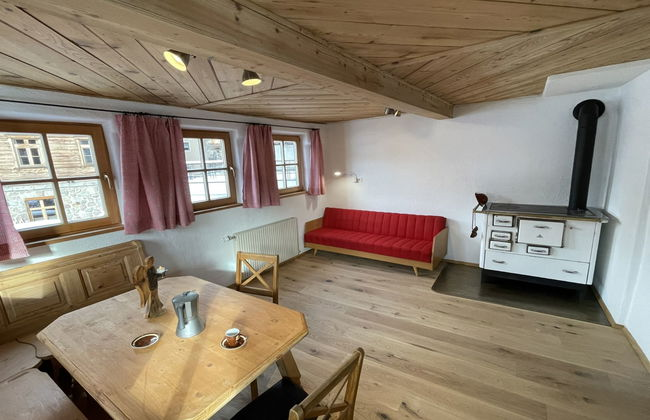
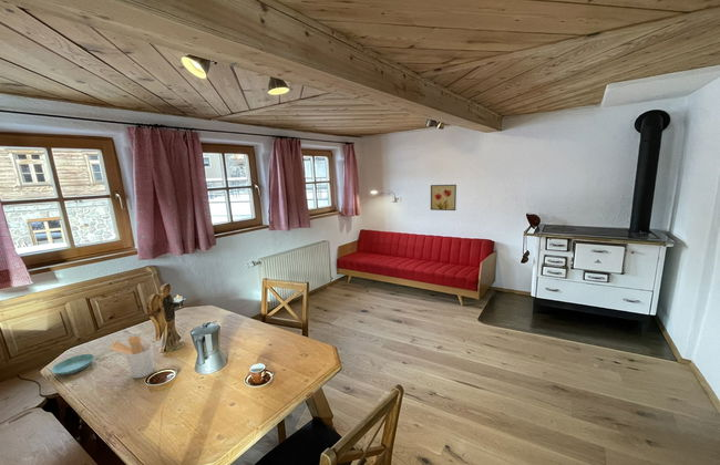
+ wall art (443, 197)
+ utensil holder (133, 356)
+ saucer (73, 365)
